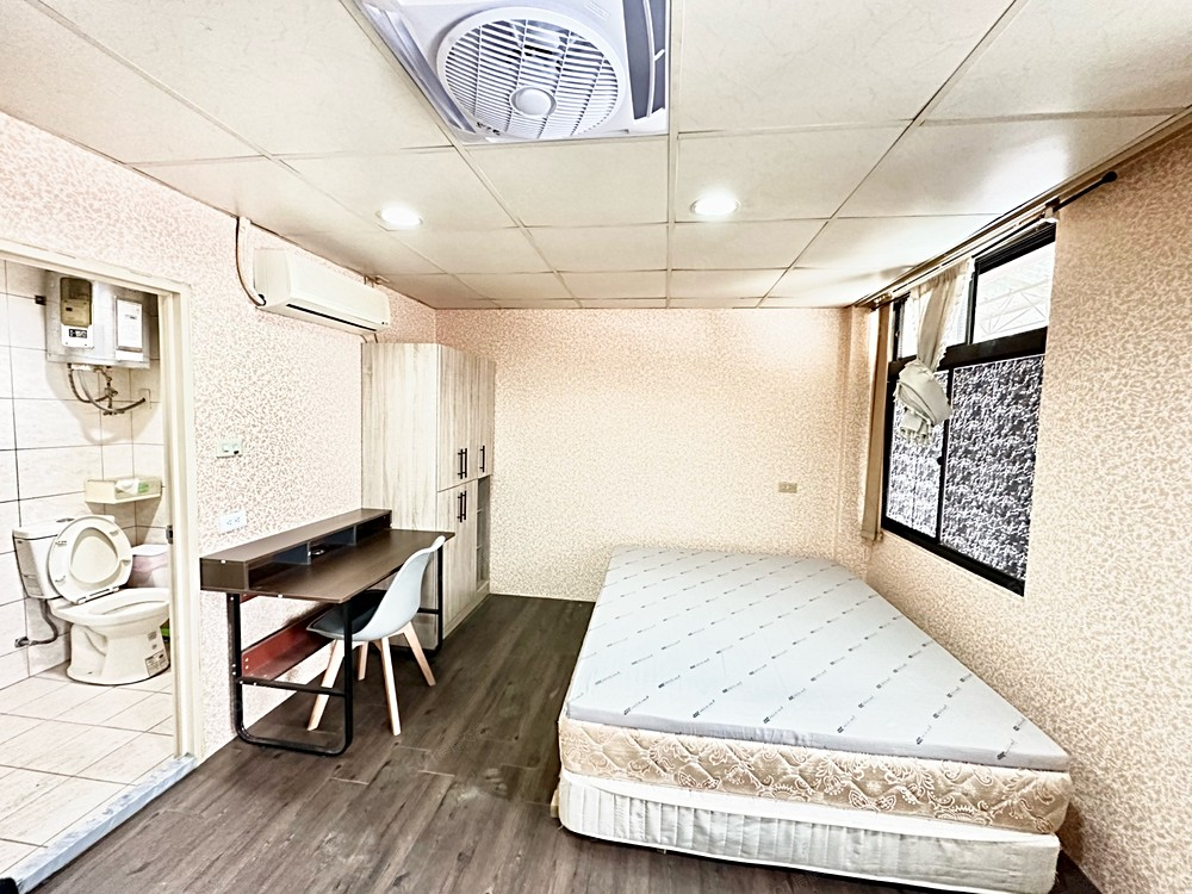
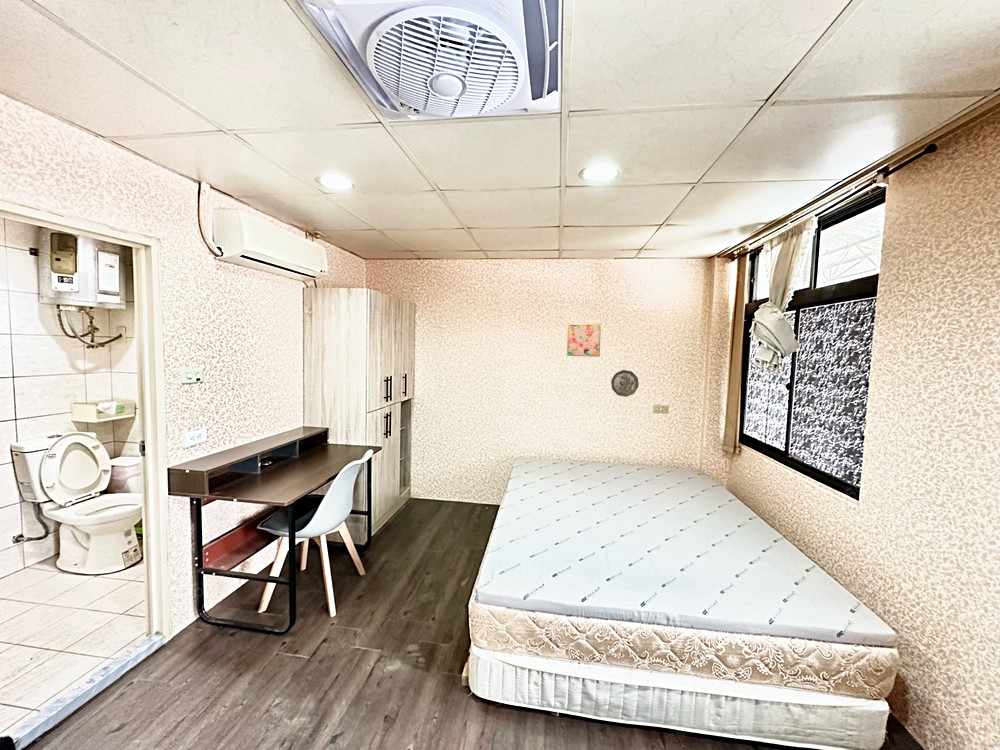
+ decorative plate (624, 383)
+ wall art (583, 340)
